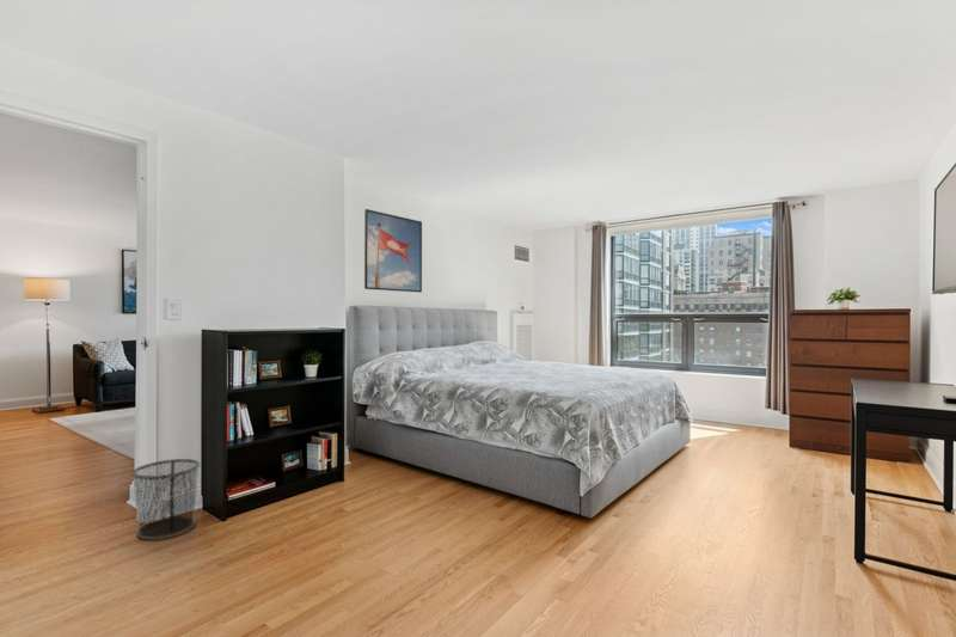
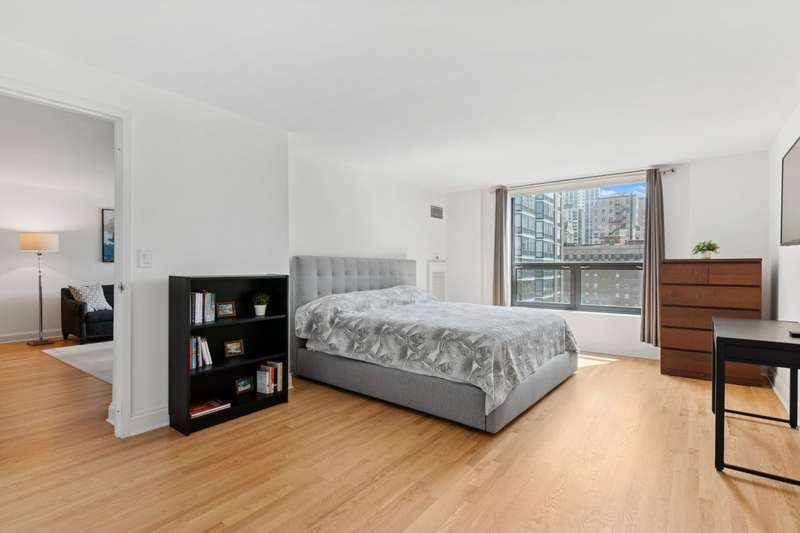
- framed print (394, 252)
- waste bin (166, 497)
